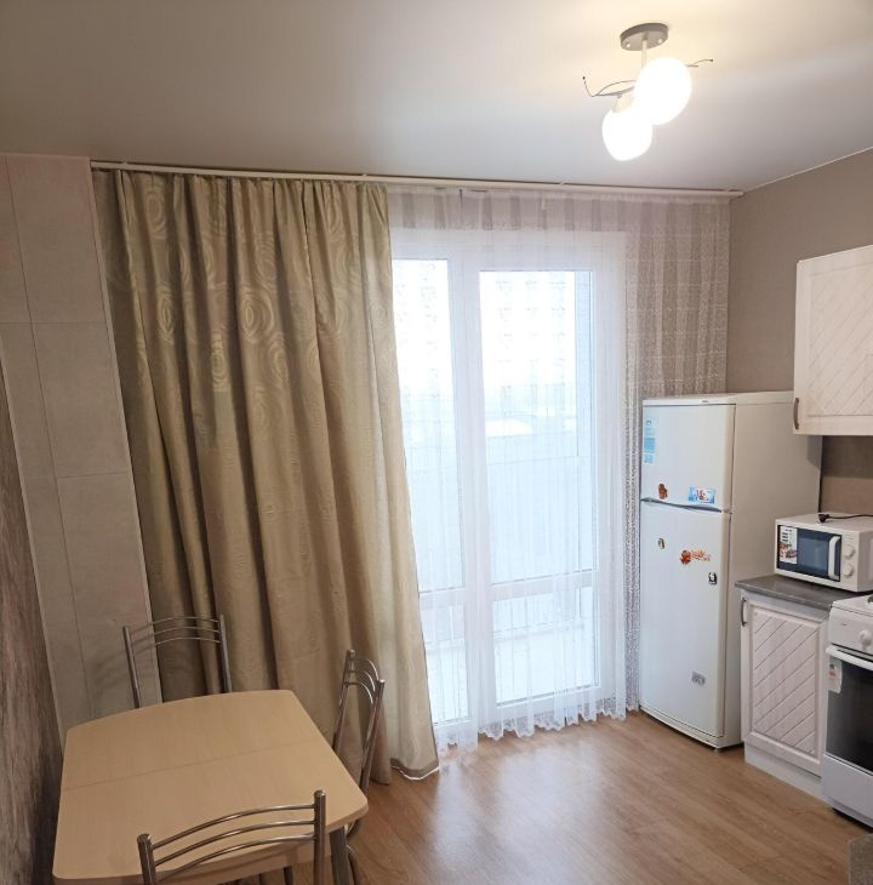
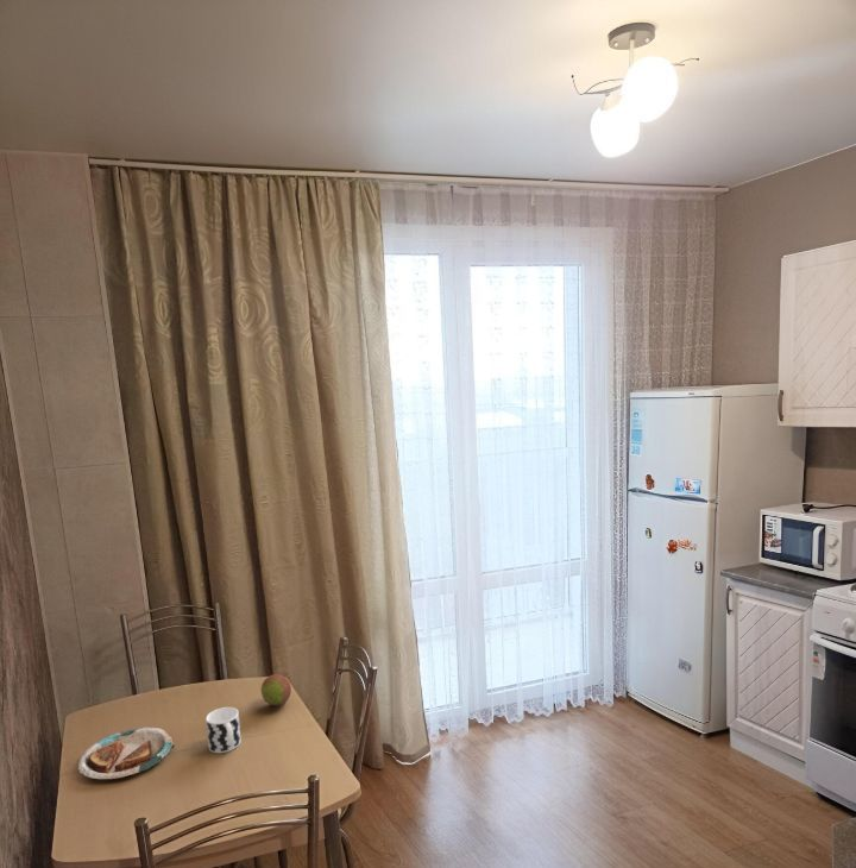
+ plate (127, 751)
+ fruit (276, 690)
+ cup (225, 731)
